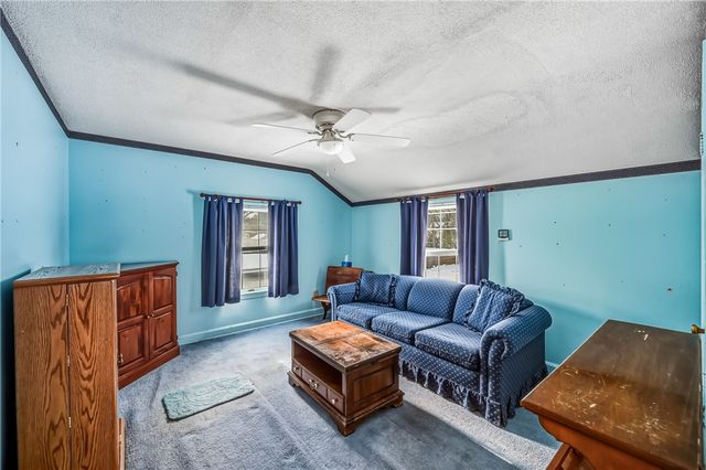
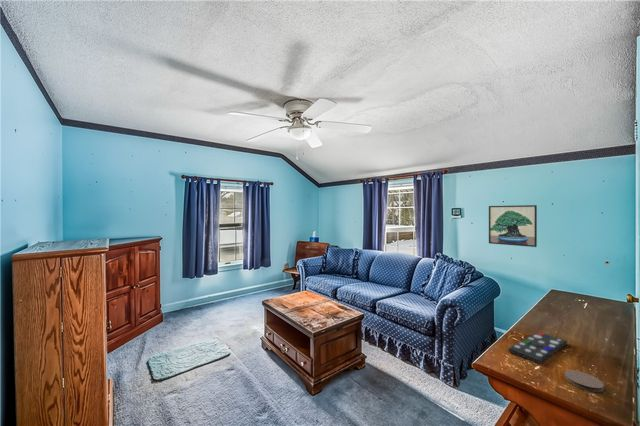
+ remote control (538, 345)
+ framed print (511, 225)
+ coaster (583, 380)
